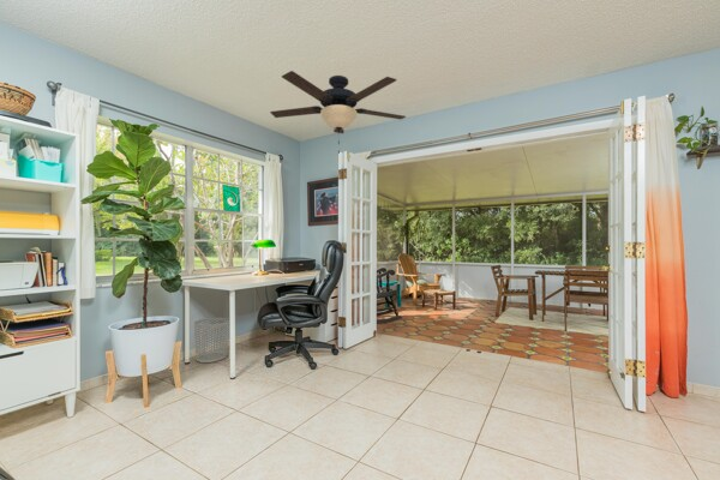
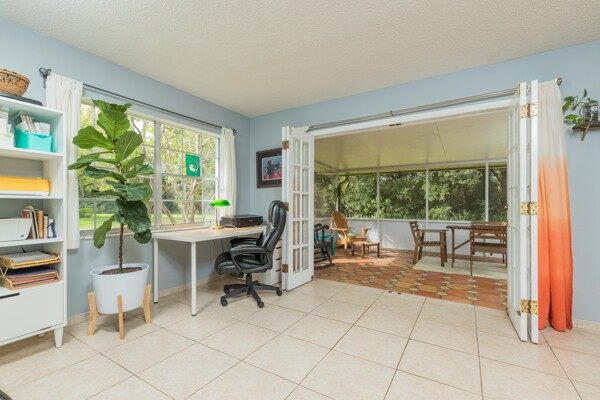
- ceiling fan (338, 118)
- waste bin (211, 338)
